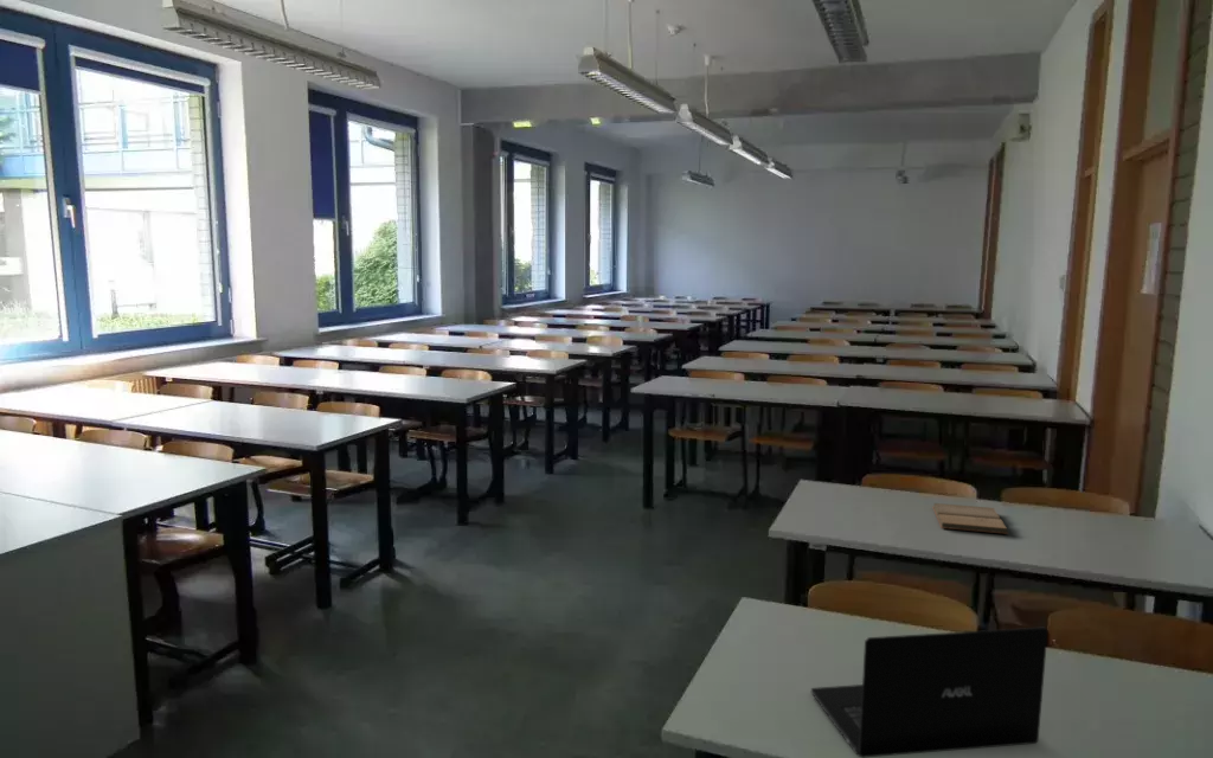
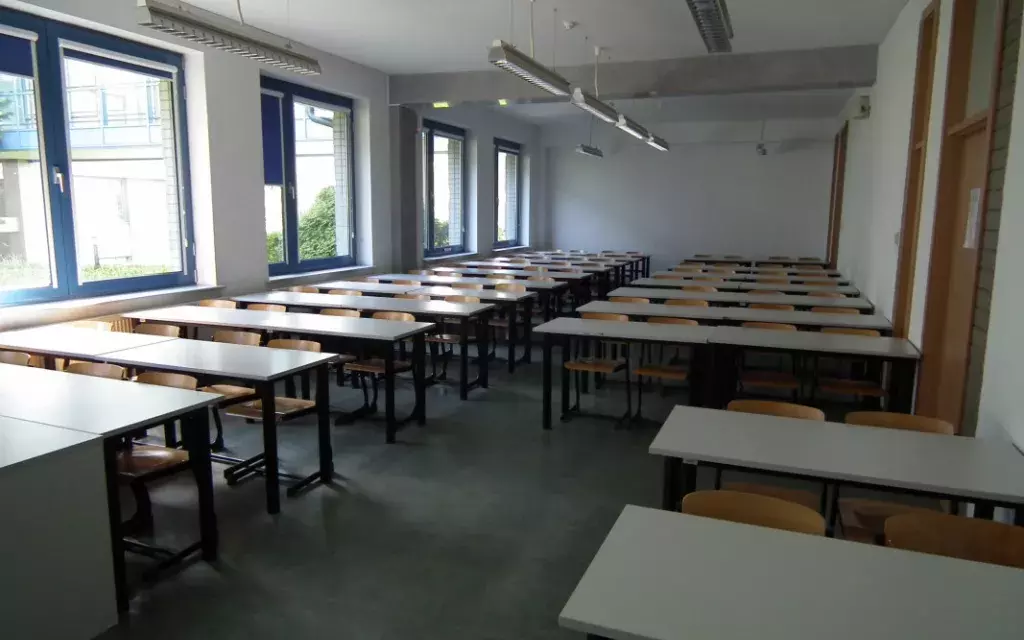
- laptop (920, 662)
- book (968, 518)
